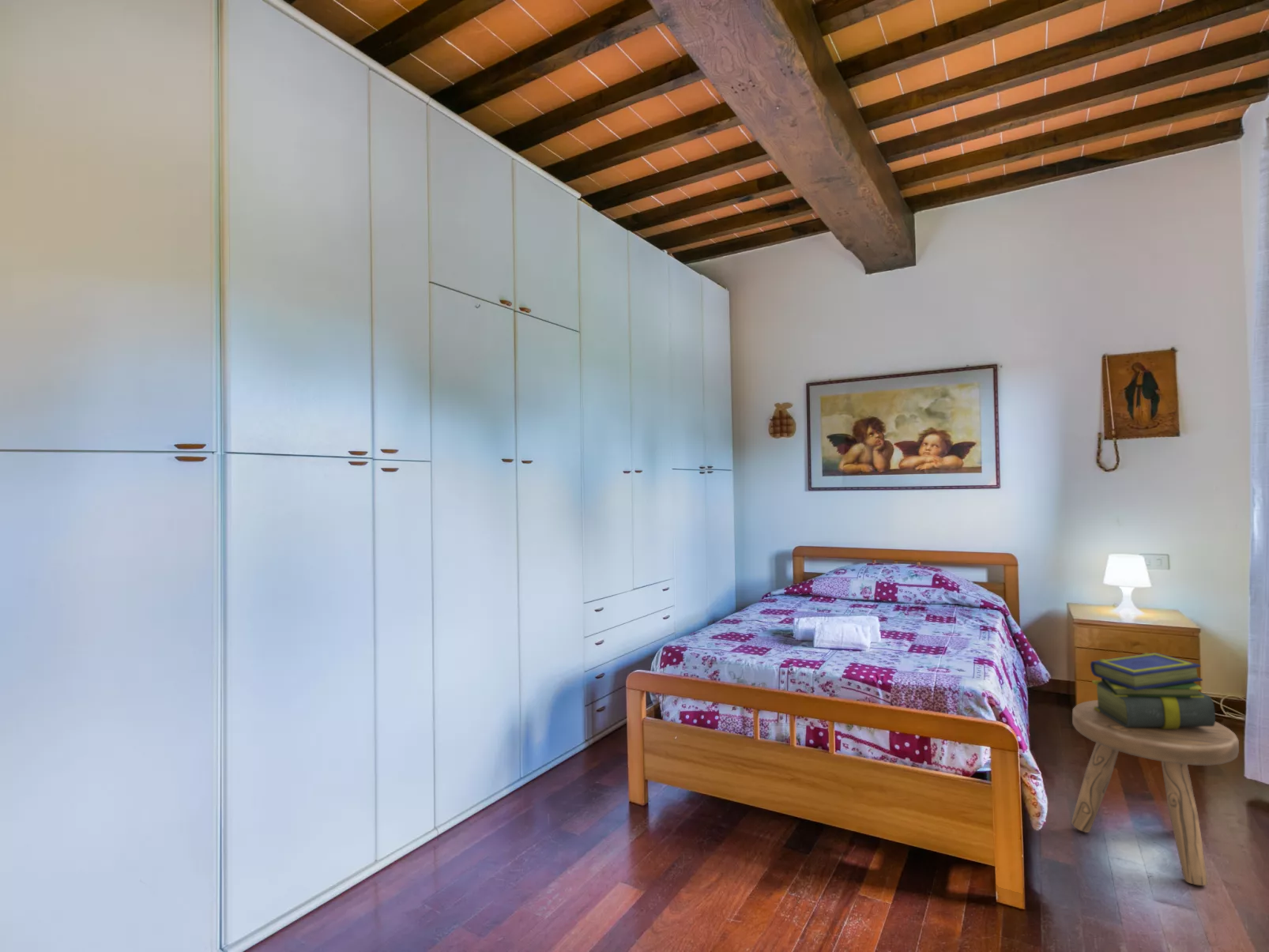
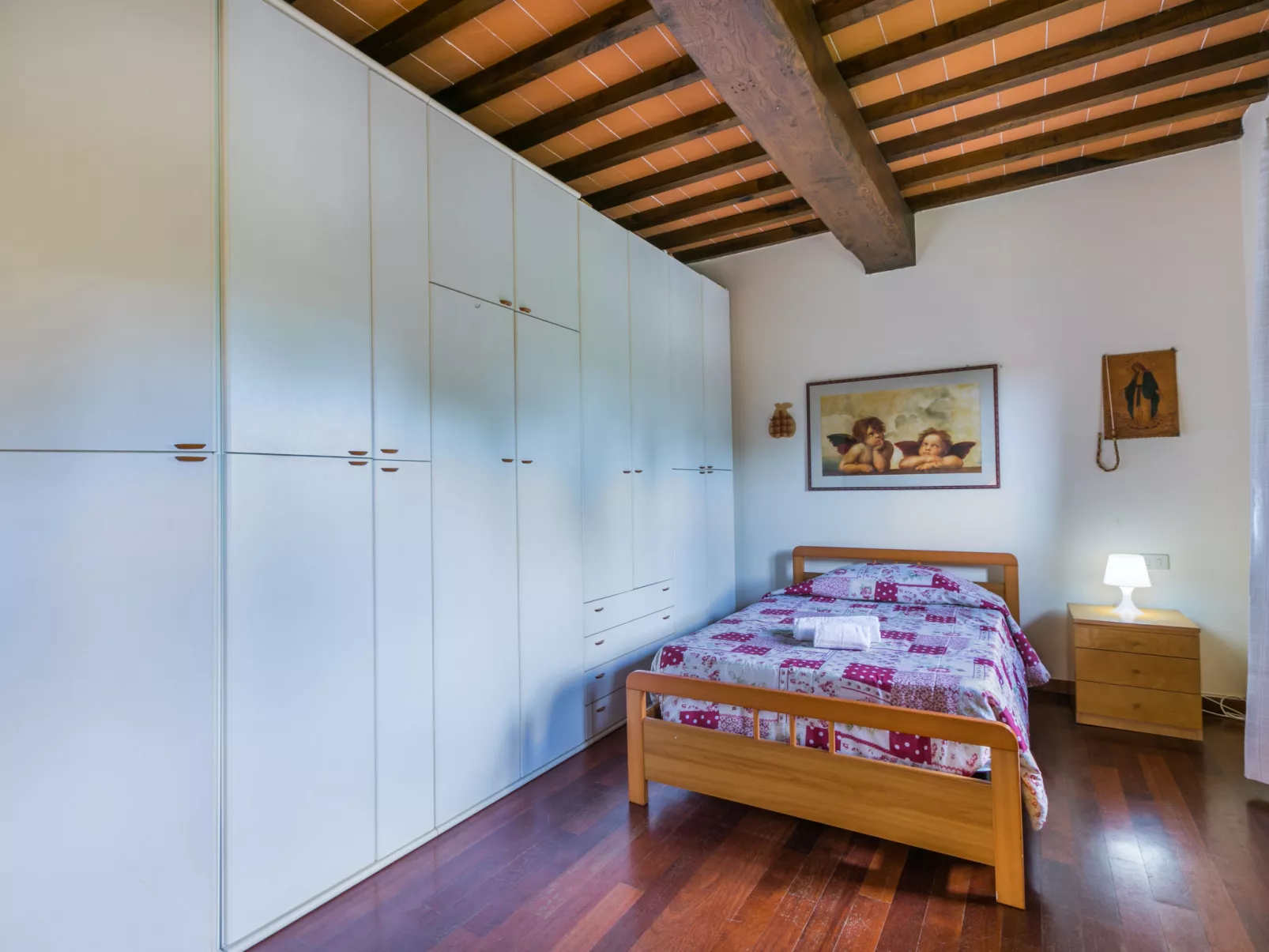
- stool (1164, 781)
- stack of books (1148, 689)
